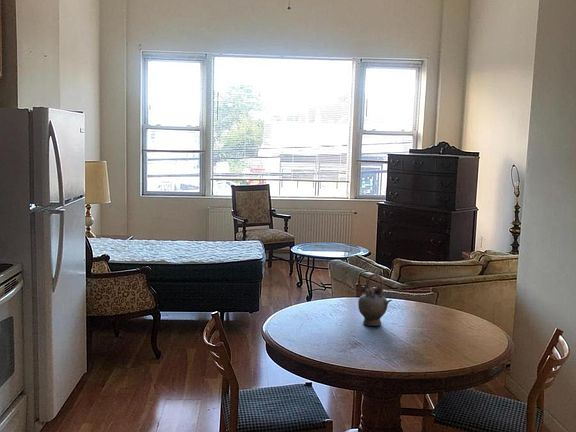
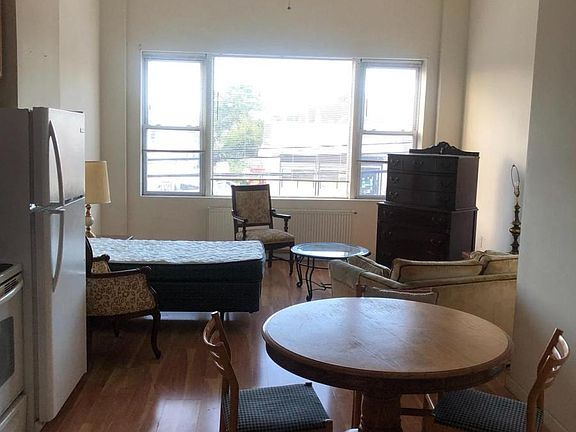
- teapot (375, 299)
